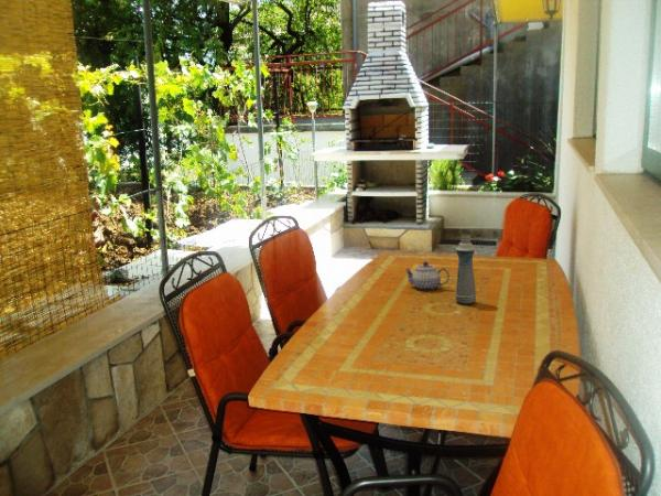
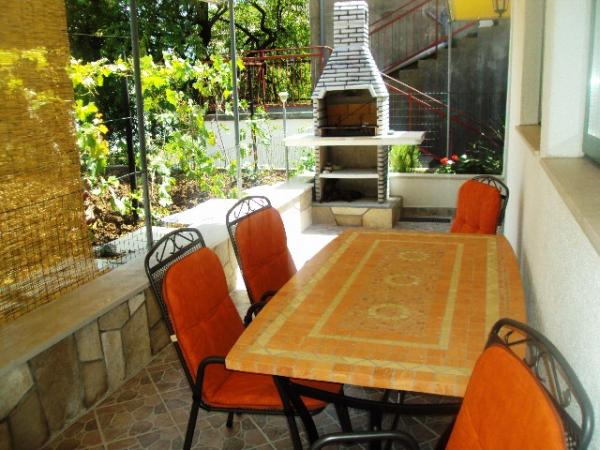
- teapot (426, 274)
- bottle (465, 268)
